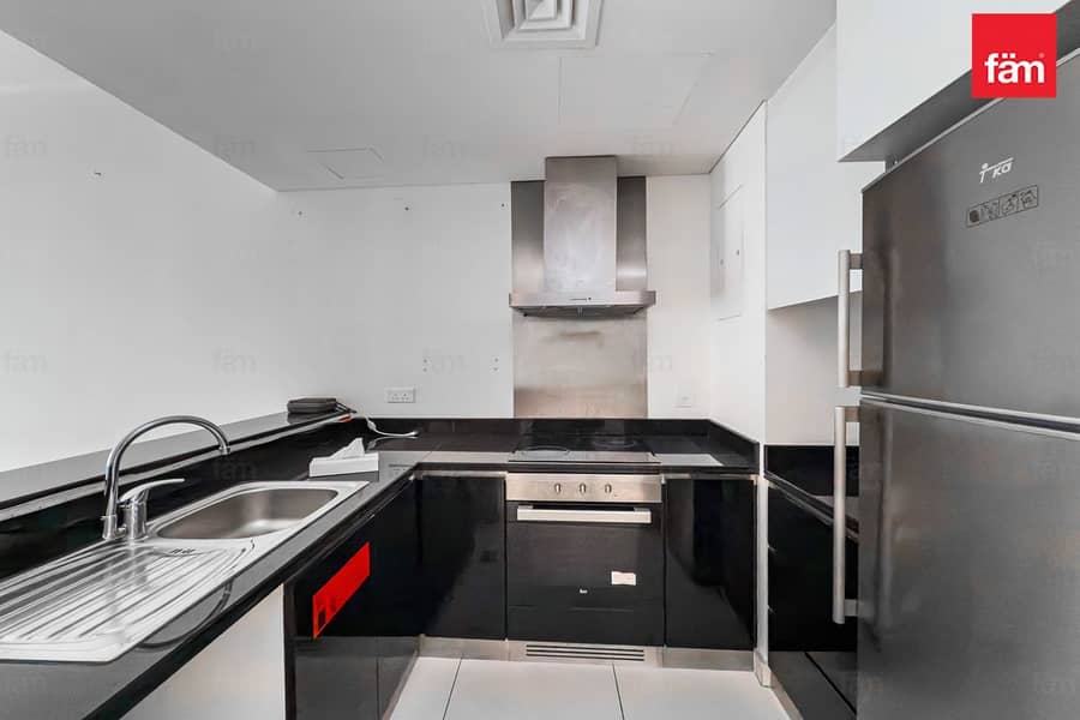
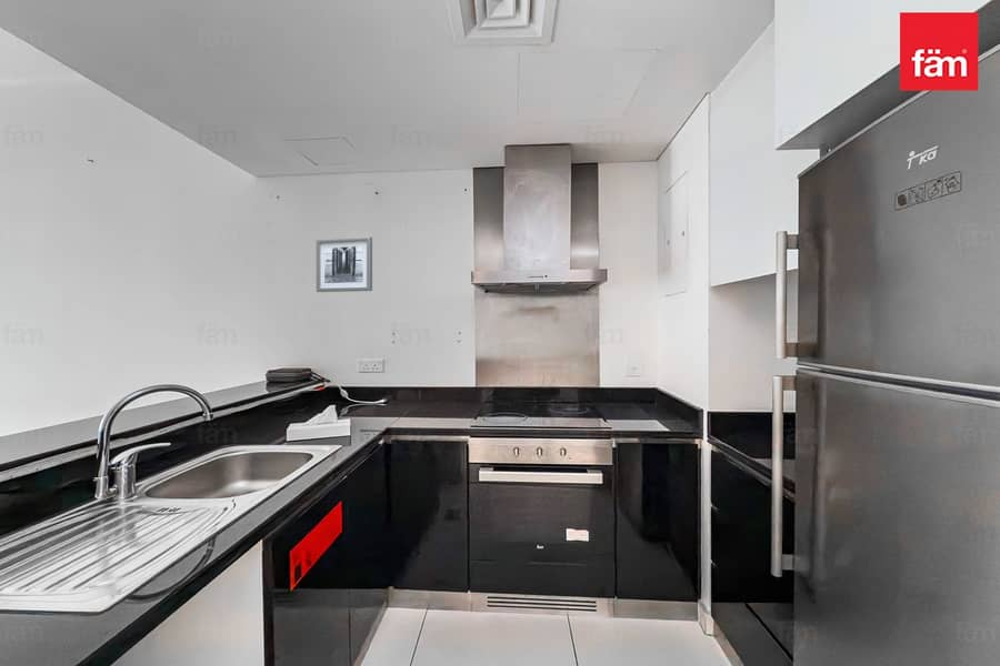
+ wall art (343, 264)
